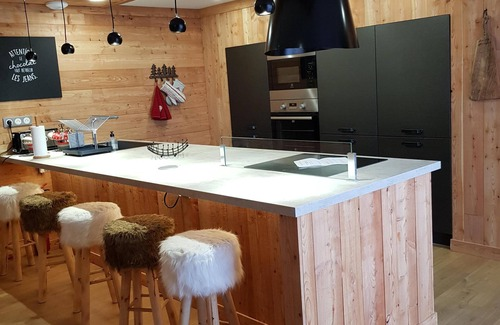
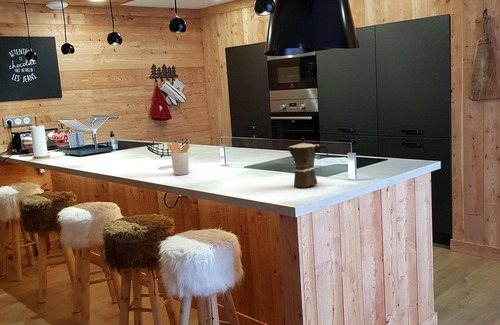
+ moka pot (308, 161)
+ utensil holder (178, 157)
